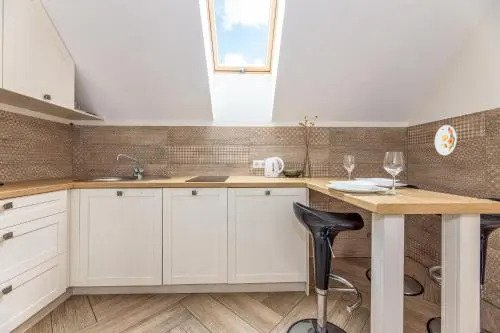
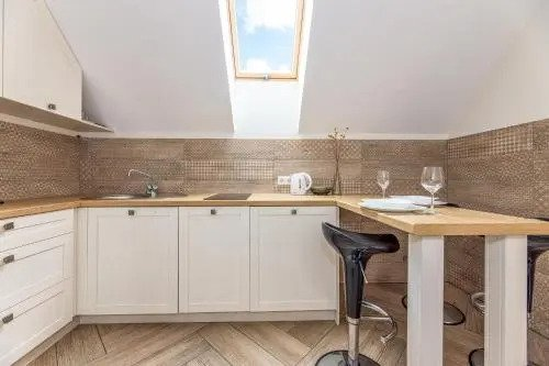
- decorative plate (445, 140)
